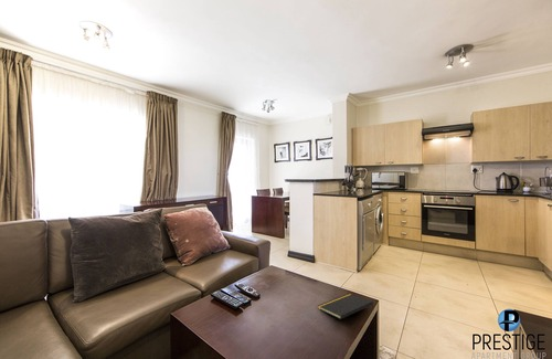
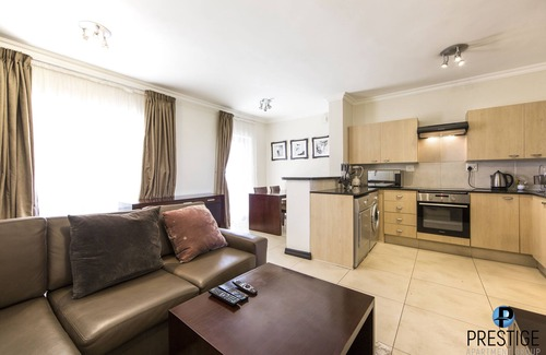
- notepad (344, 305)
